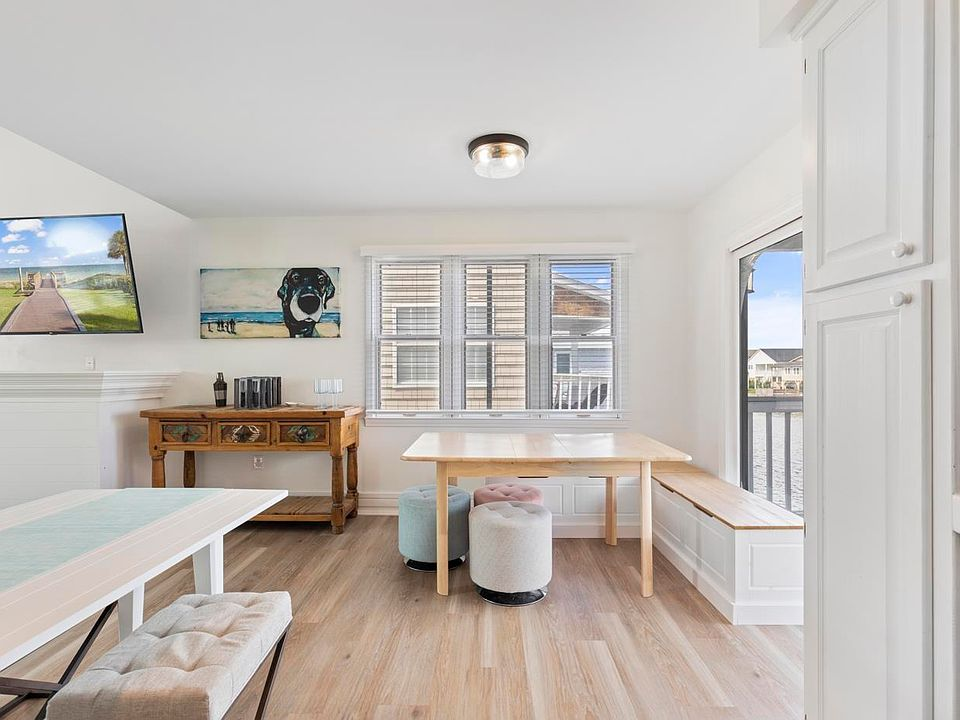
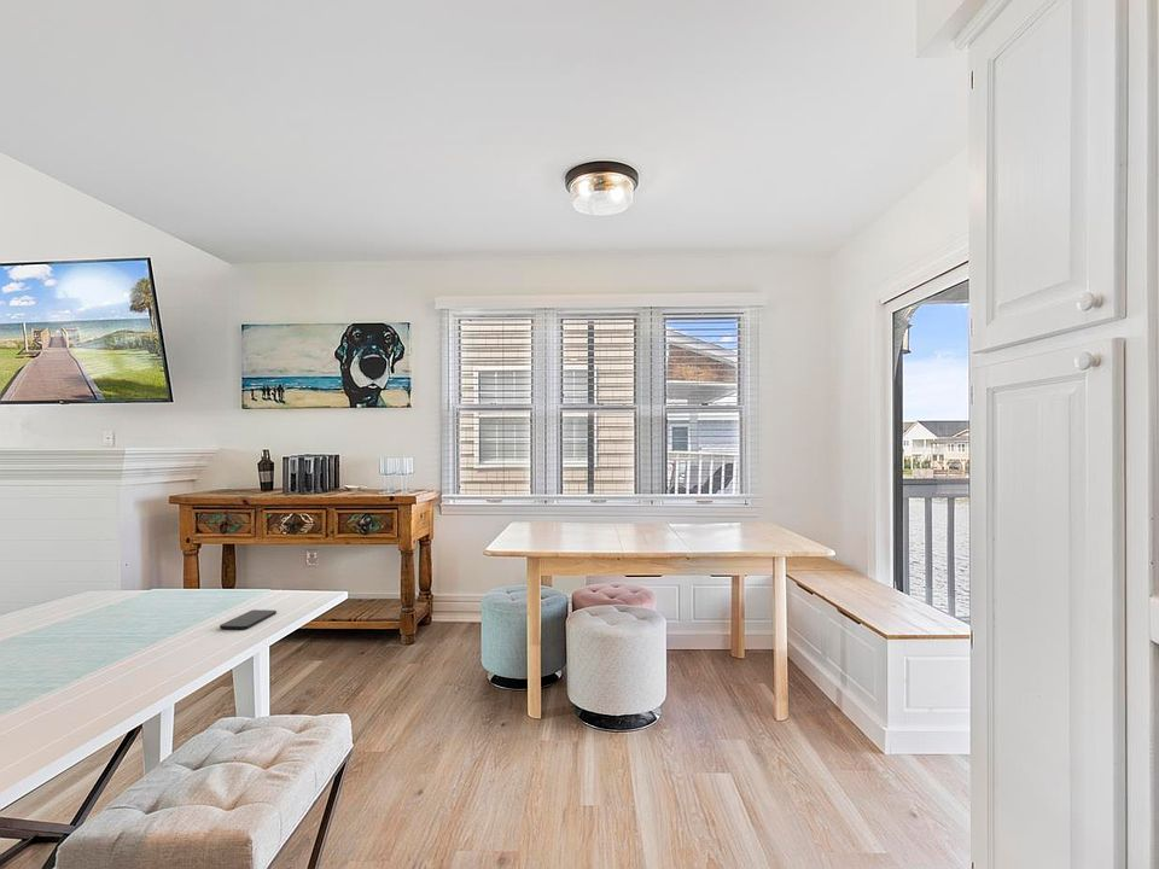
+ smartphone (249, 618)
